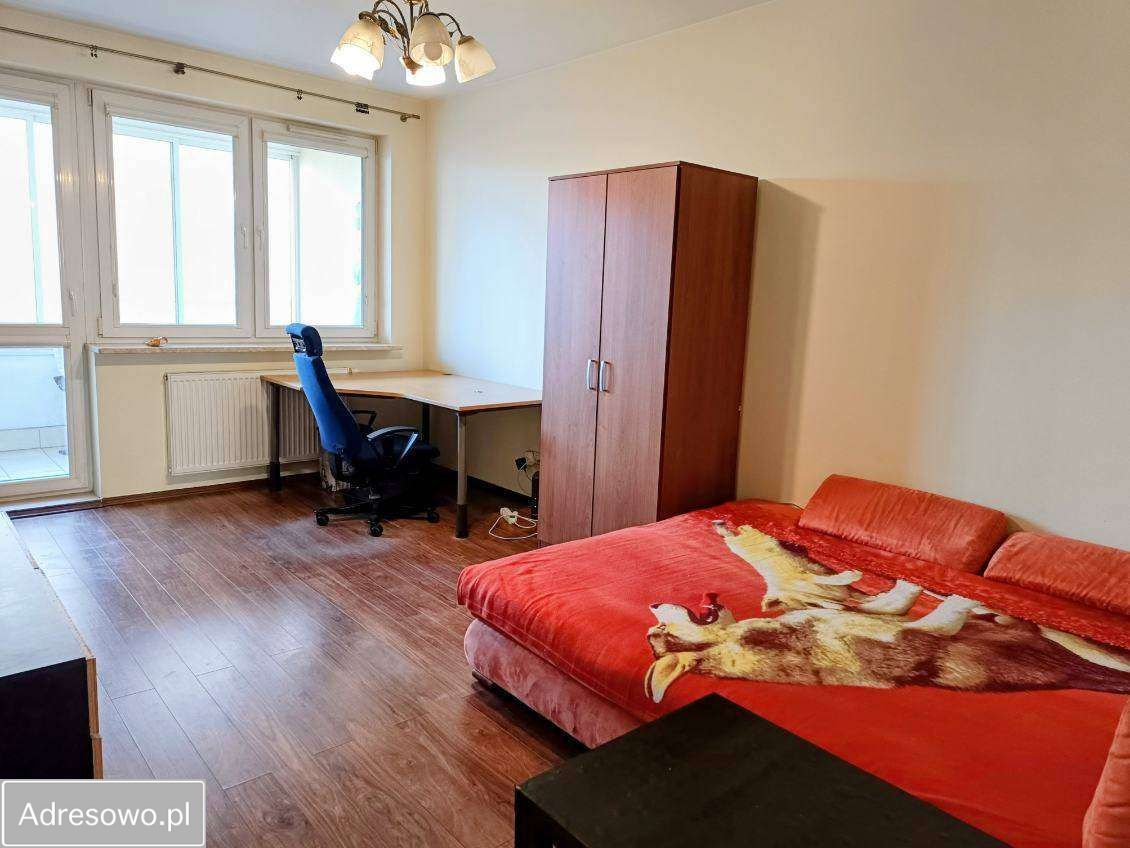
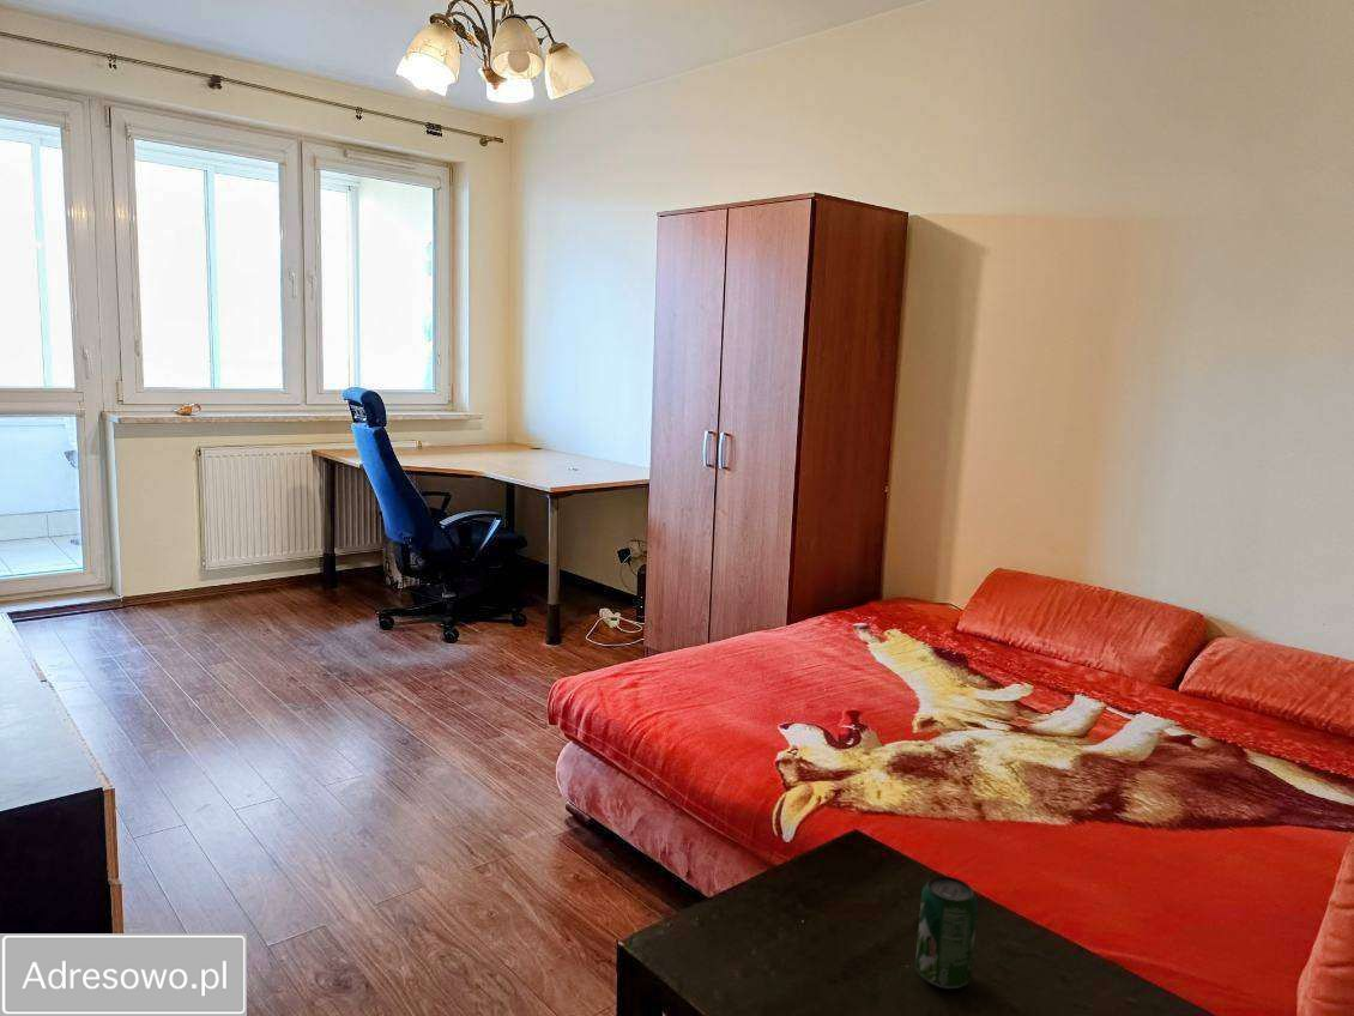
+ beverage can (945, 932)
